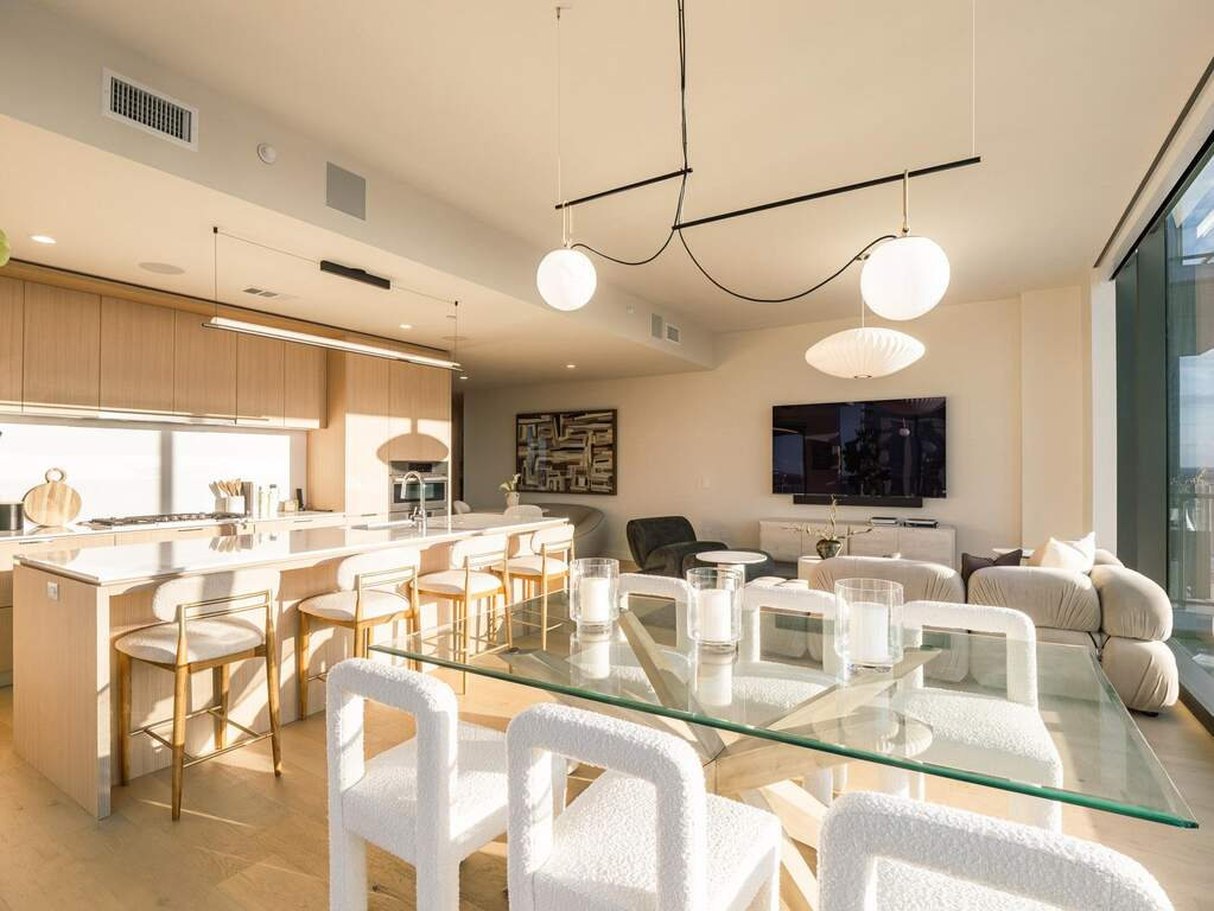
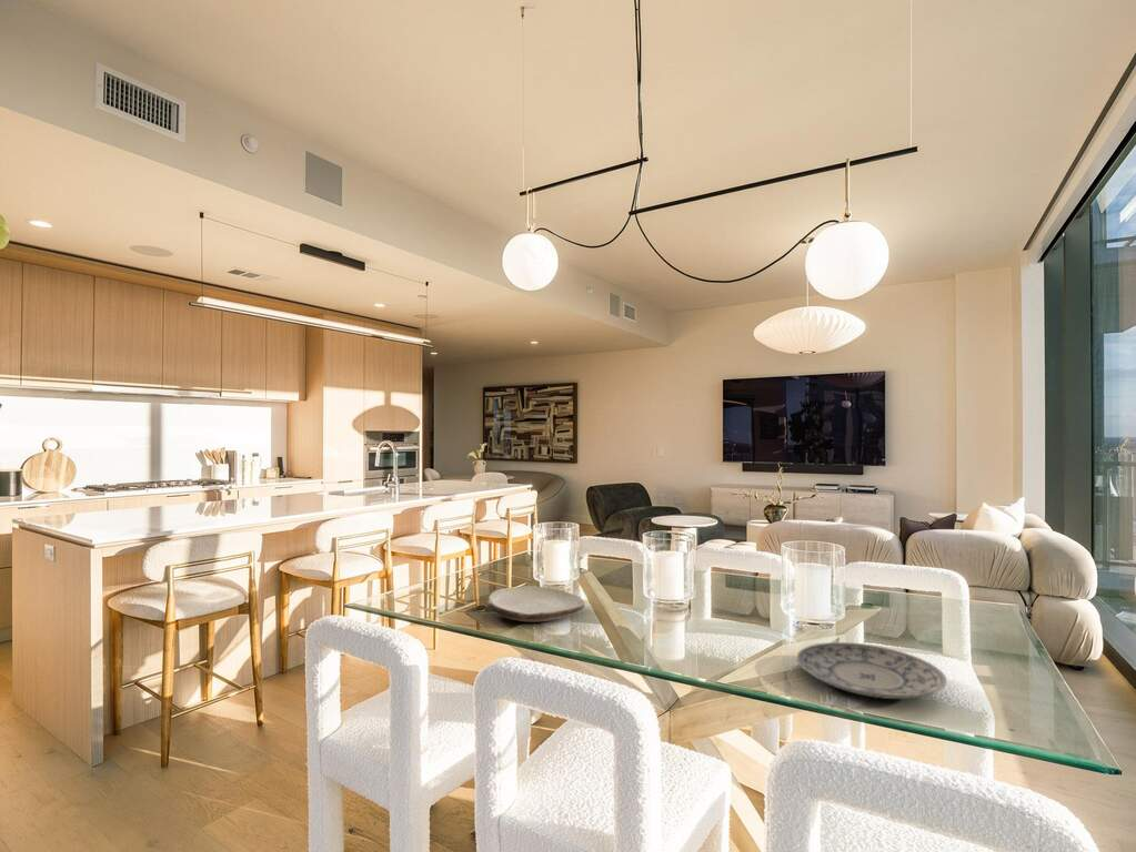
+ plate (535, 604)
+ plate (867, 672)
